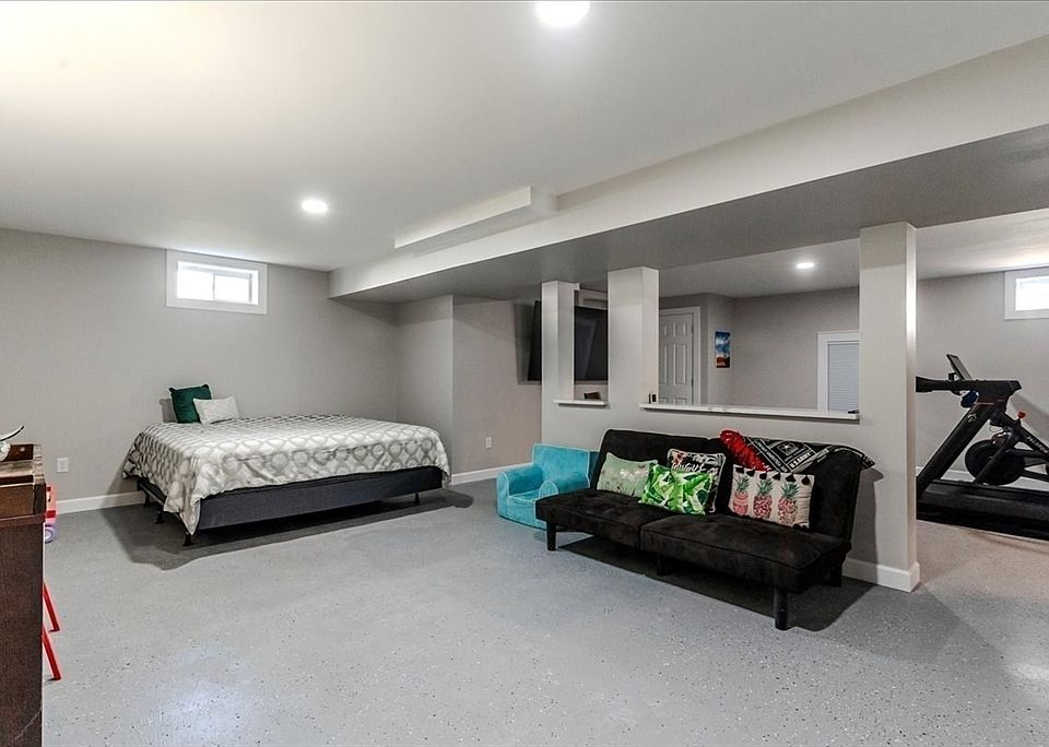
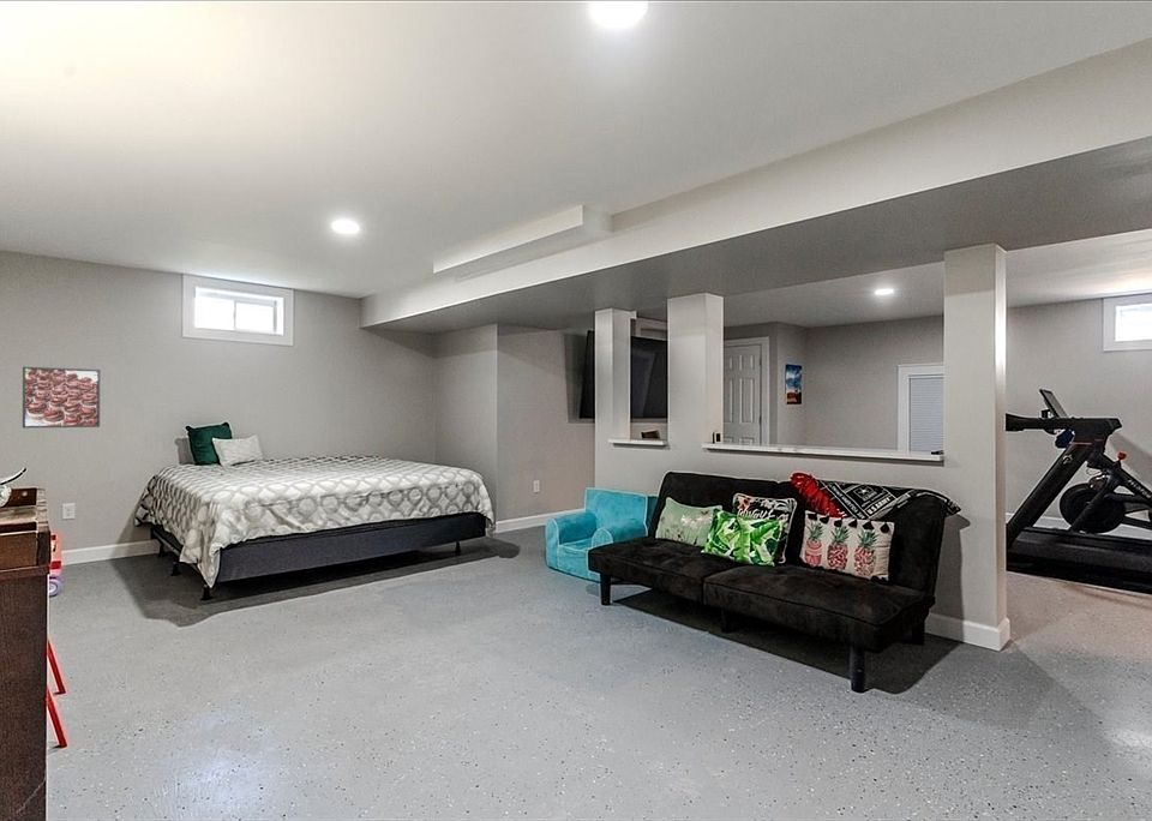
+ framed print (62, 397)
